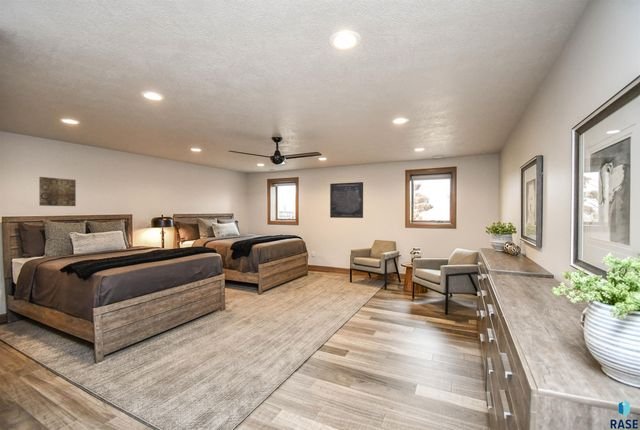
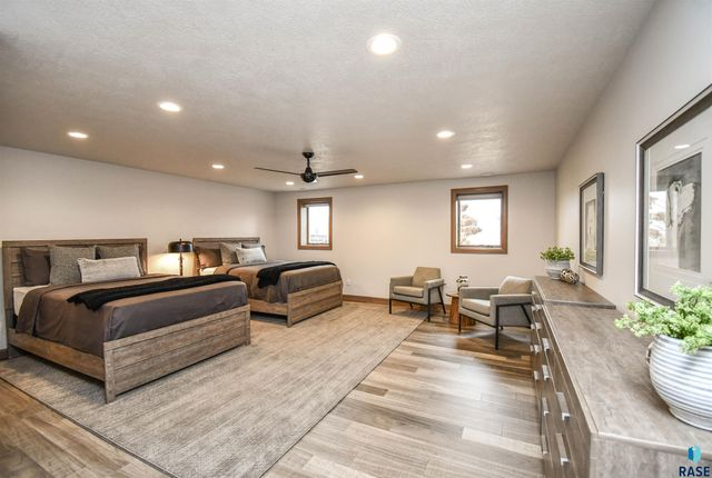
- wall art (58, 192)
- wall art (346, 200)
